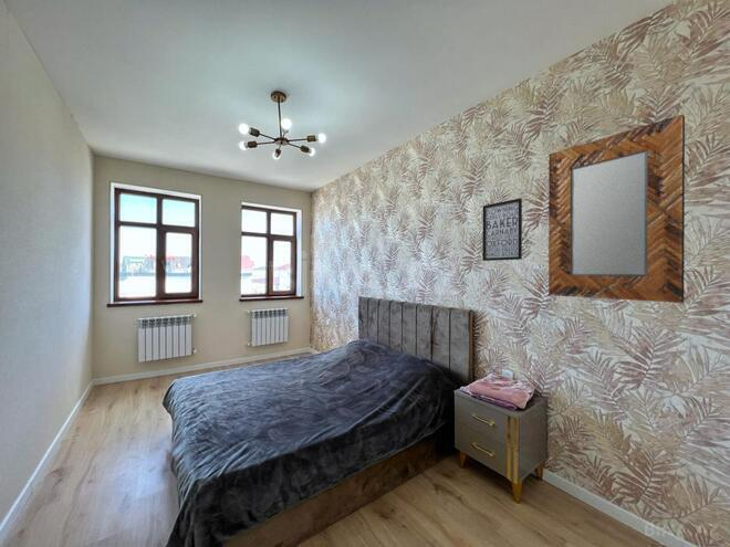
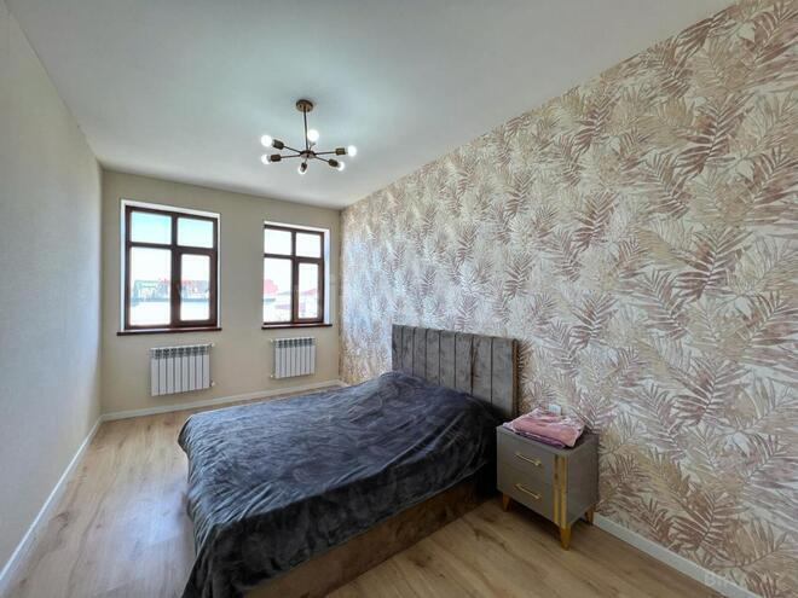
- home mirror (606, 218)
- wall art (501, 231)
